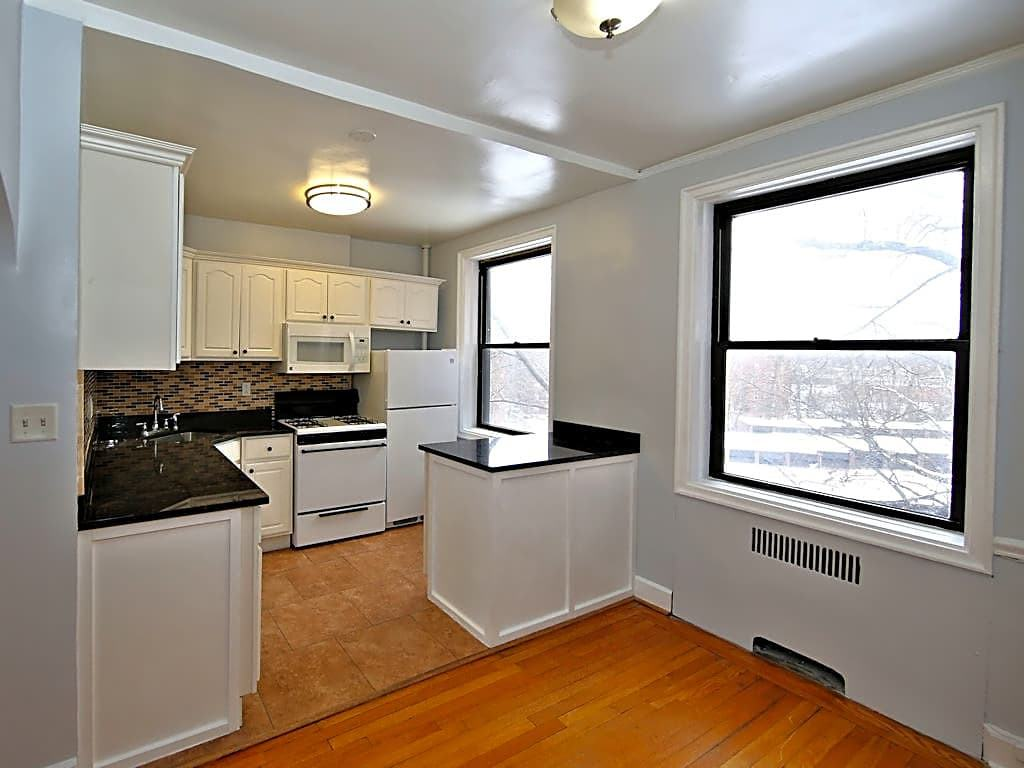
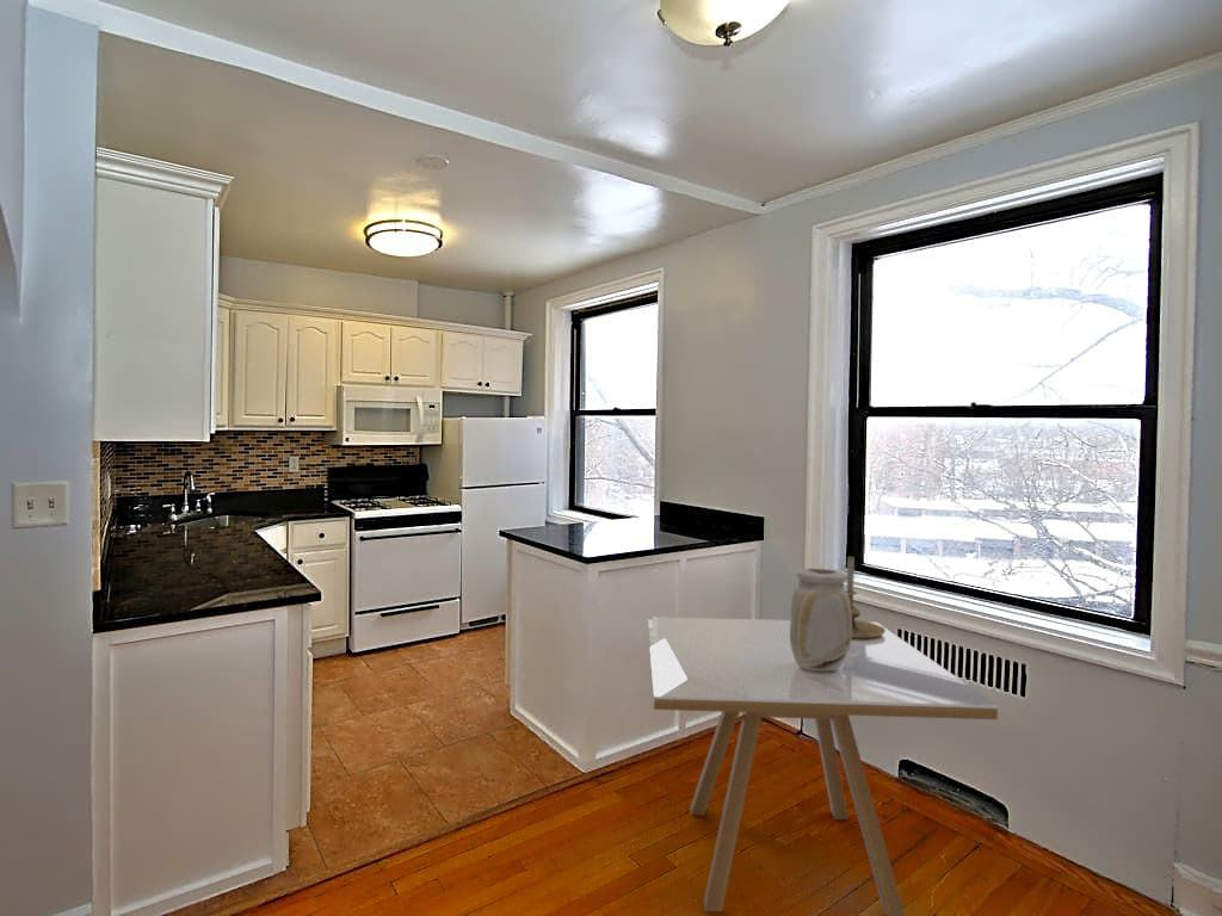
+ dining table (754, 749)
+ vase (820, 618)
+ candle holder (850, 593)
